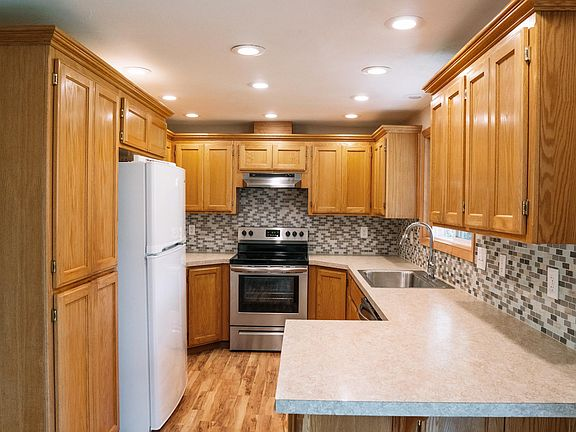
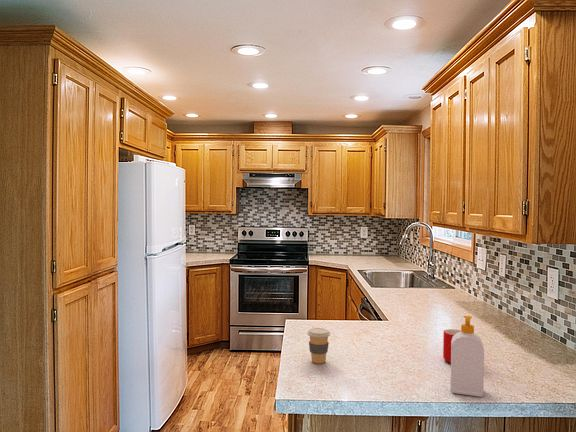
+ cup (450, 345)
+ coffee cup (318, 345)
+ soap bottle (467, 353)
